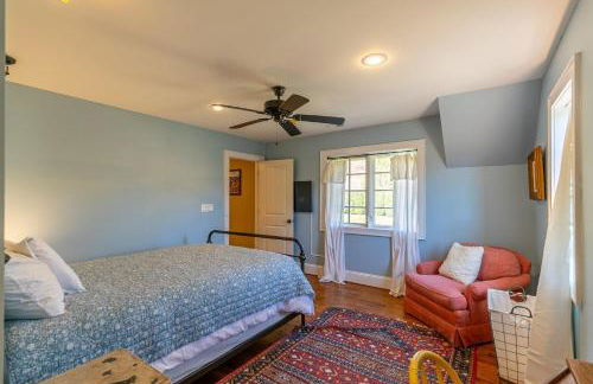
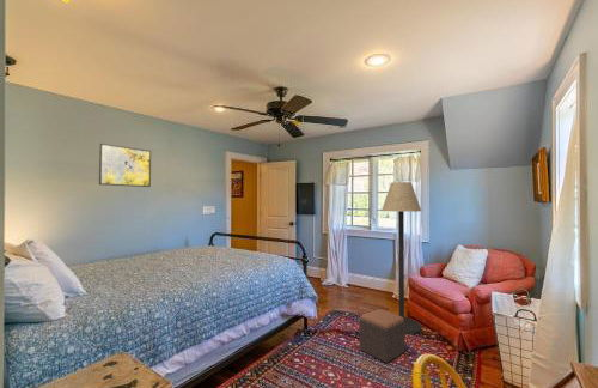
+ footstool (382, 333)
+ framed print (127, 166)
+ floor lamp (401, 253)
